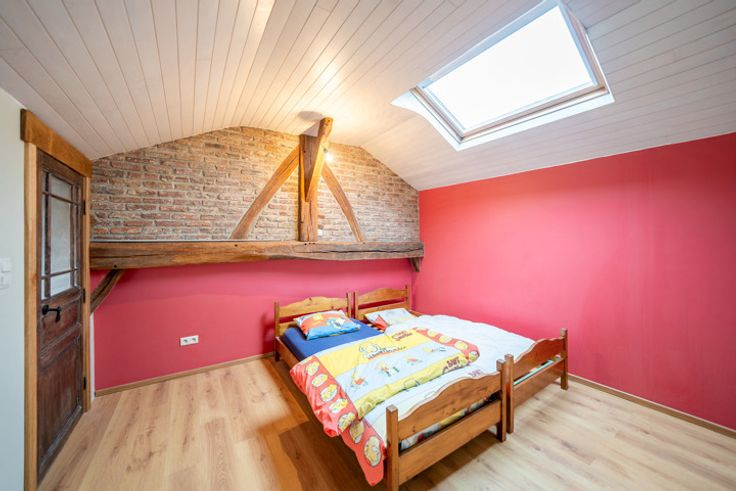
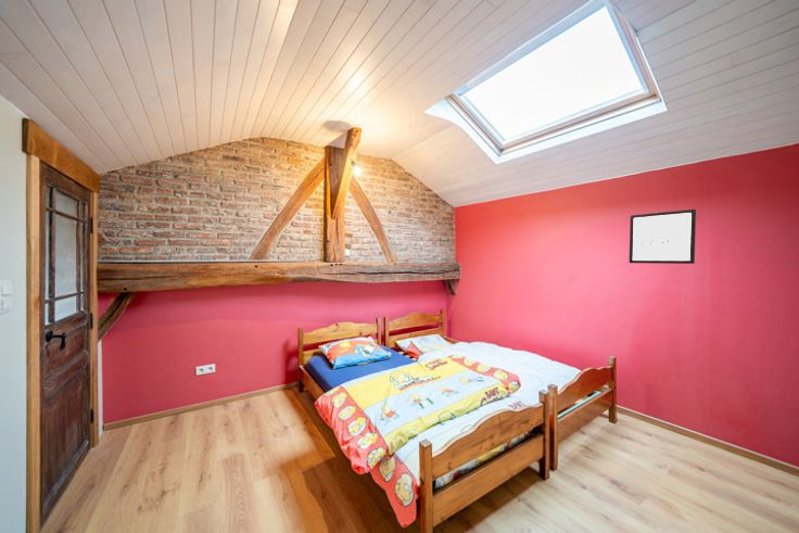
+ wall art (660, 238)
